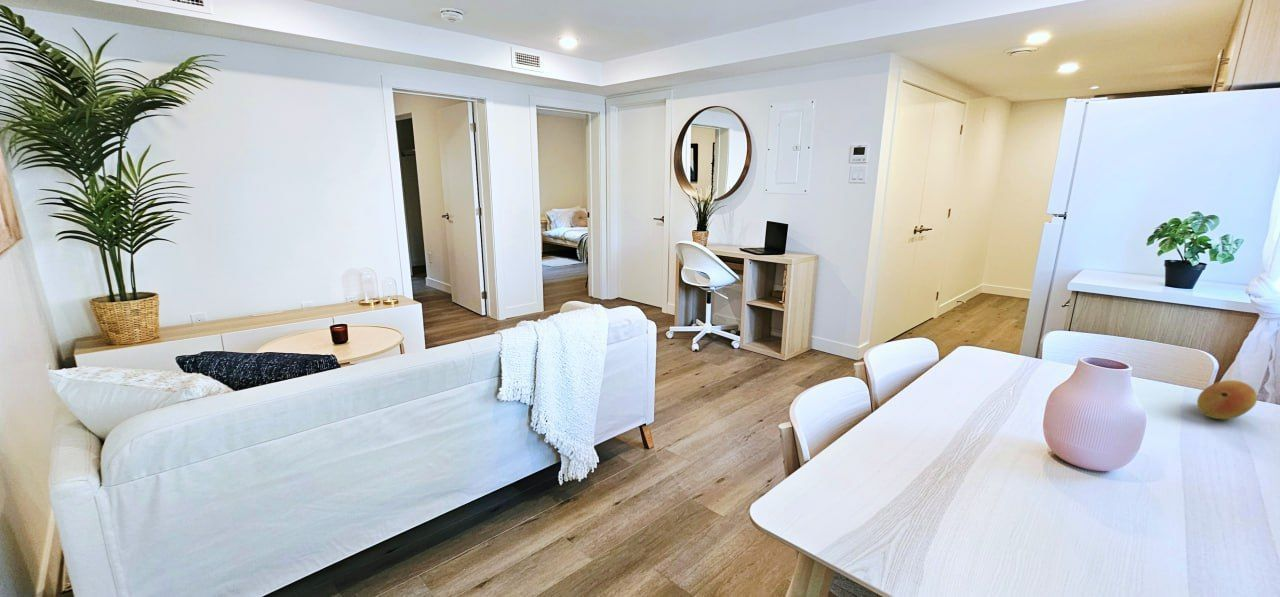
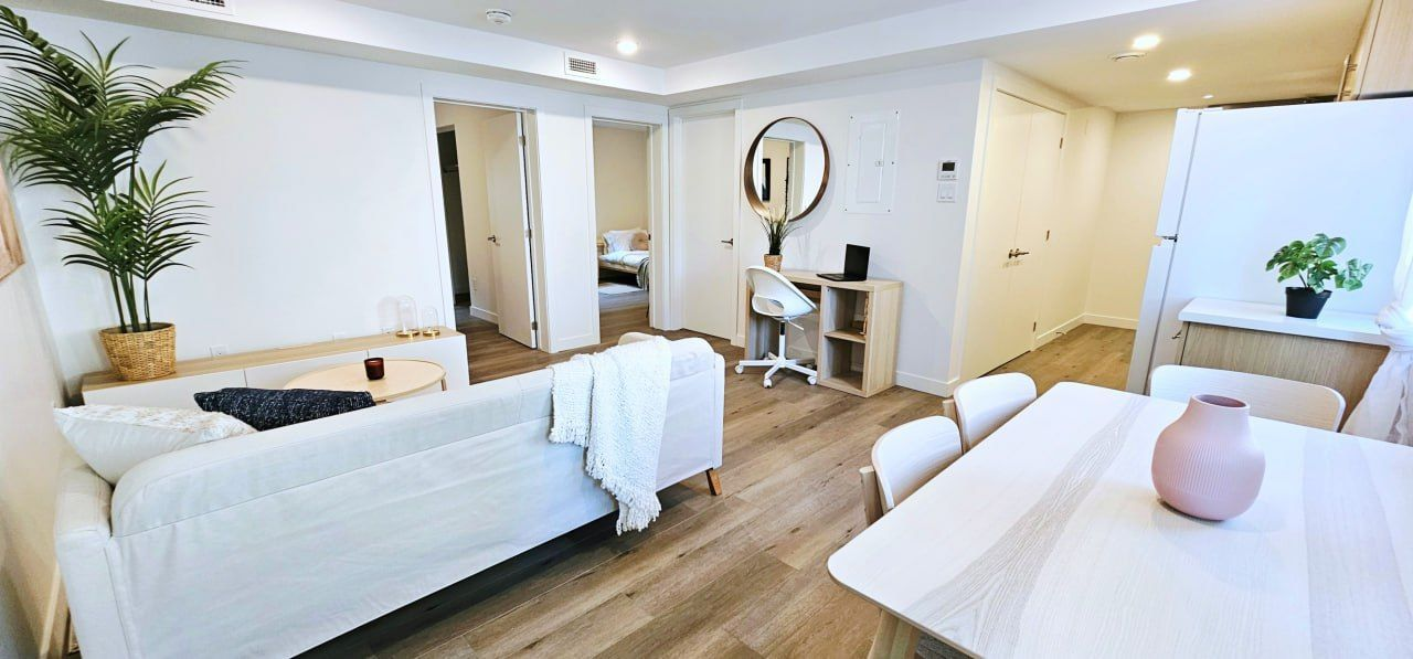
- fruit (1228, 398)
